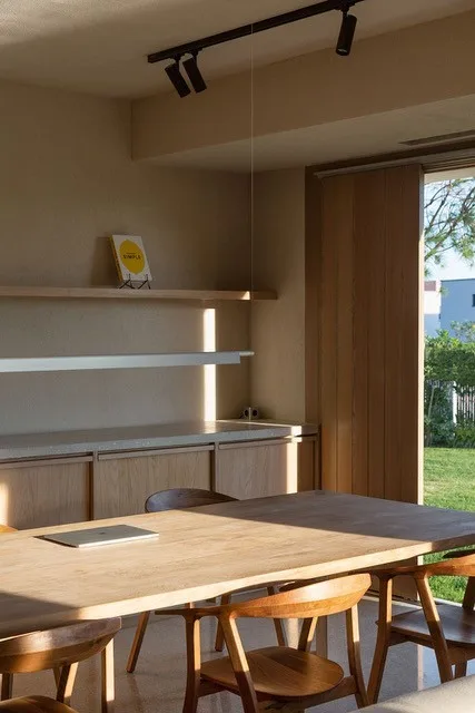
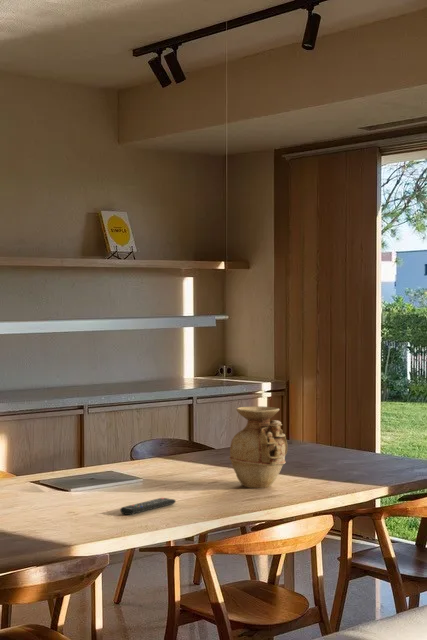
+ remote control (148, 506)
+ vase (259, 447)
